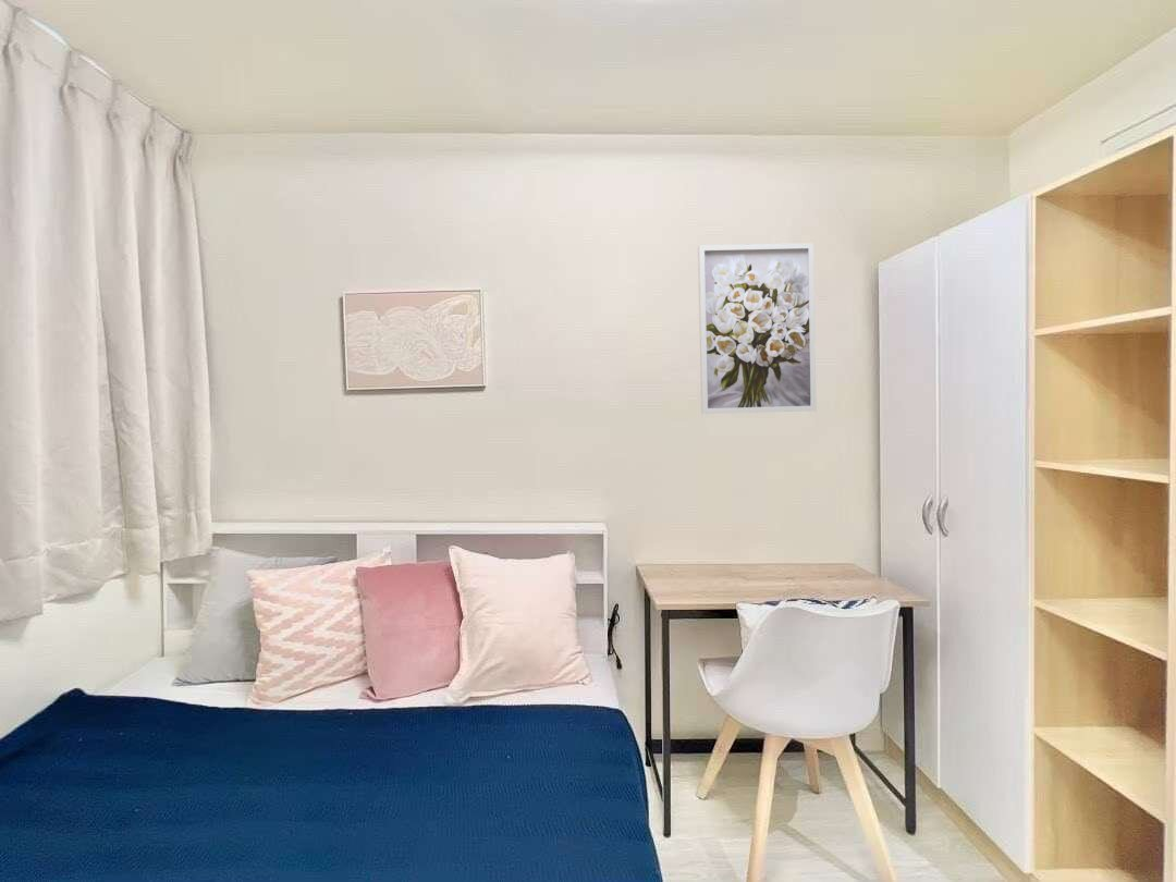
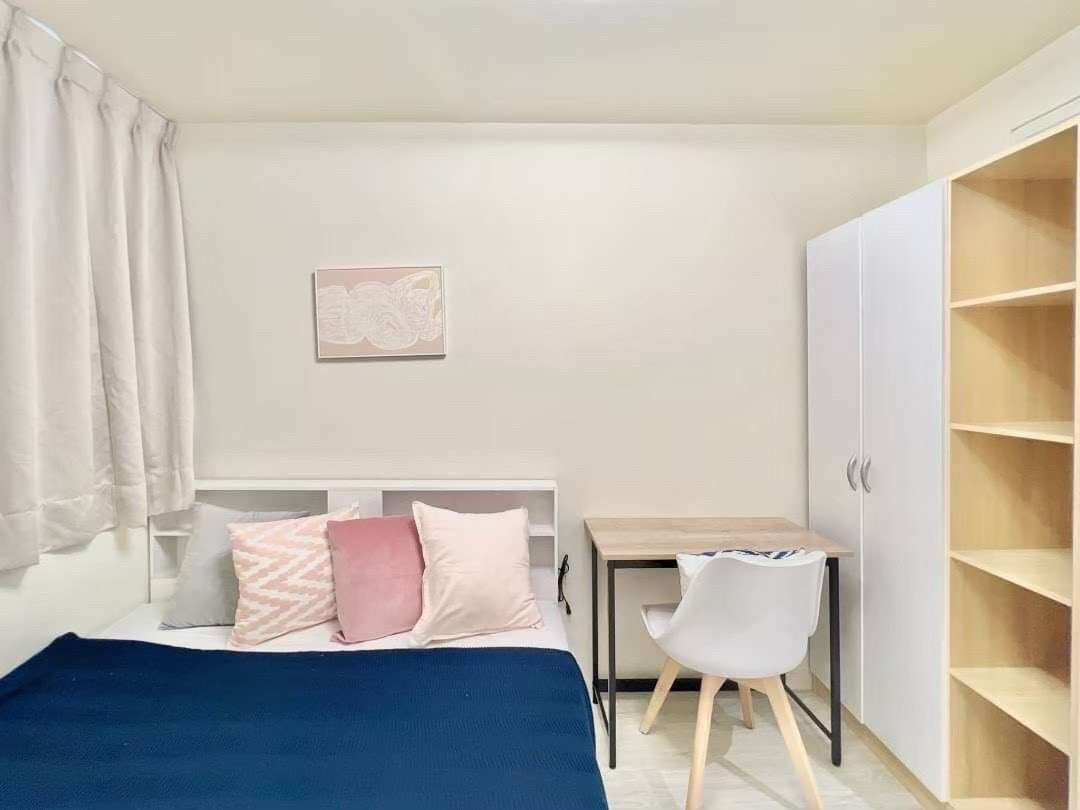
- wall art (757, 329)
